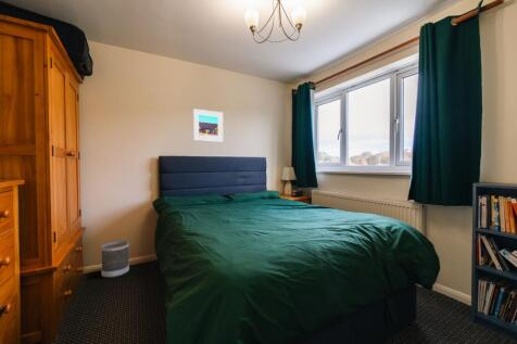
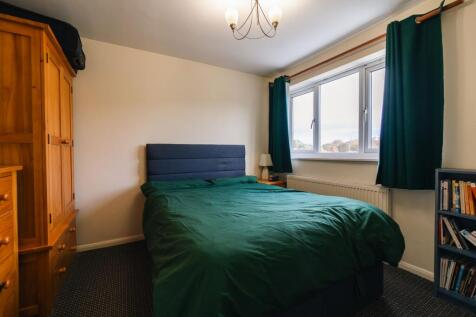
- wastebasket (115, 257)
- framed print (207, 126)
